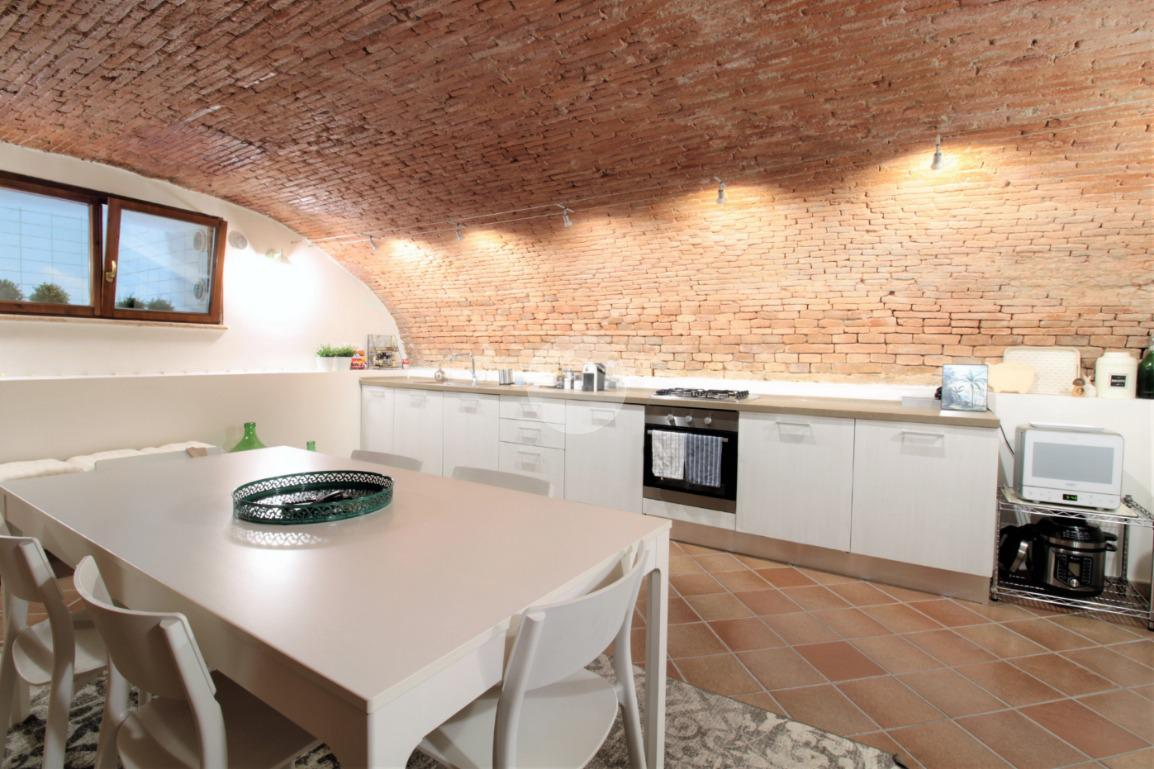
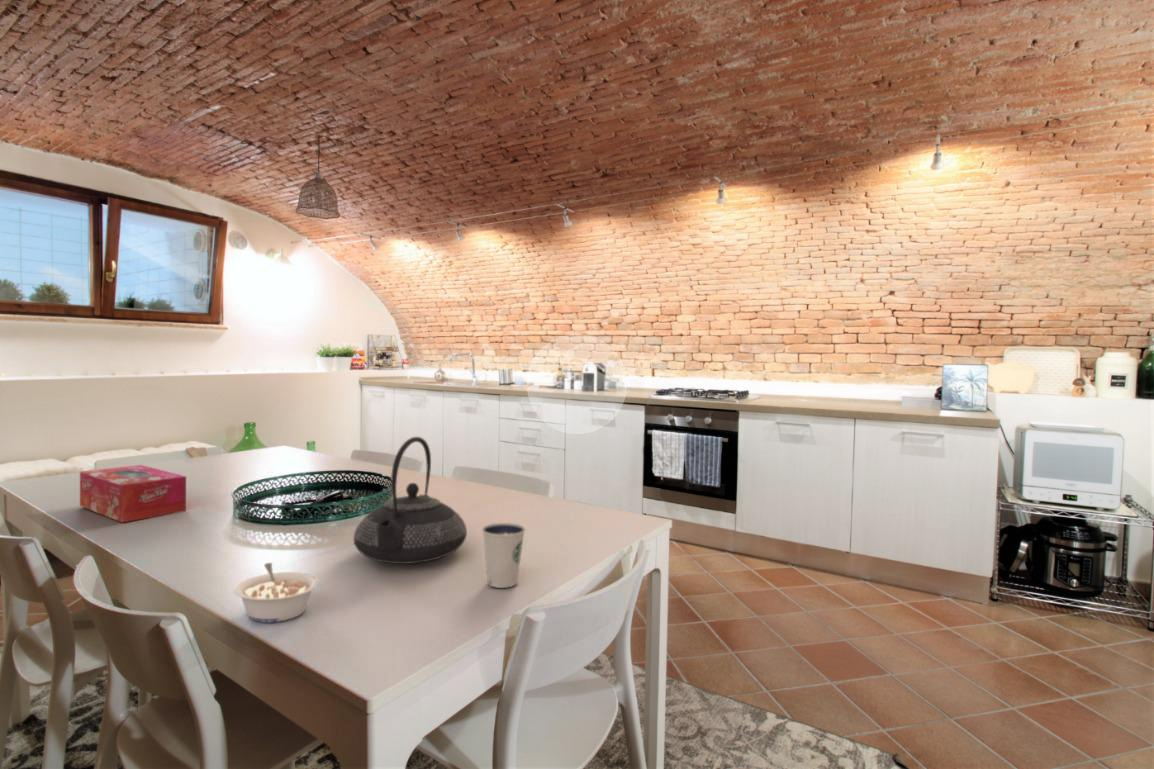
+ pendant lamp (318, 175)
+ dixie cup (503, 555)
+ tissue box (132, 491)
+ legume (274, 595)
+ teapot (409, 497)
